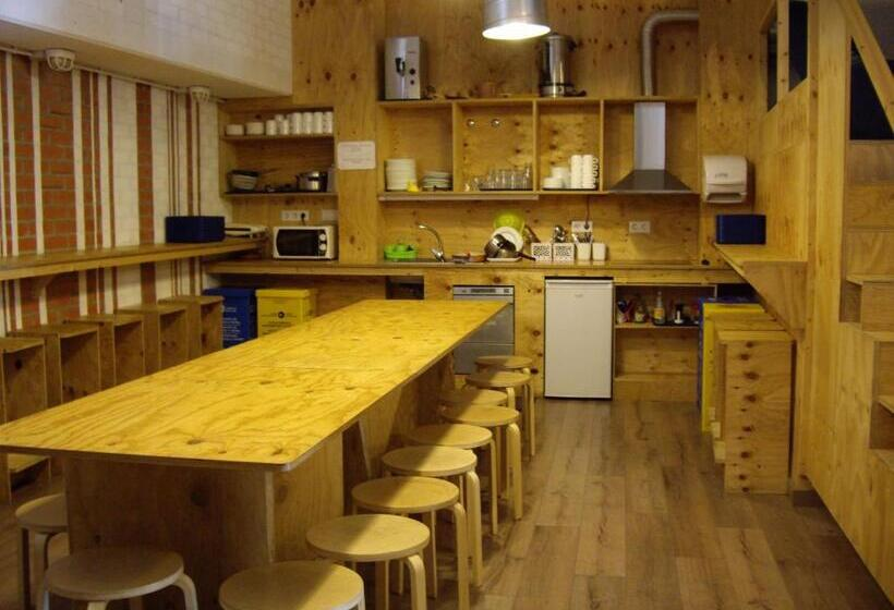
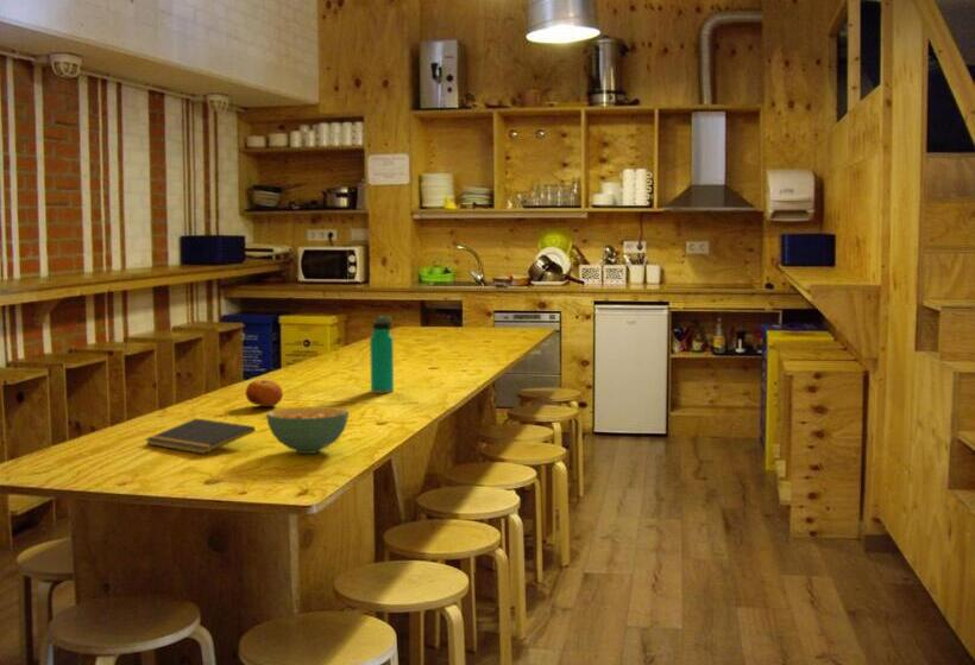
+ water bottle (382, 354)
+ notepad (200, 435)
+ cereal bowl (308, 431)
+ fruit (264, 393)
